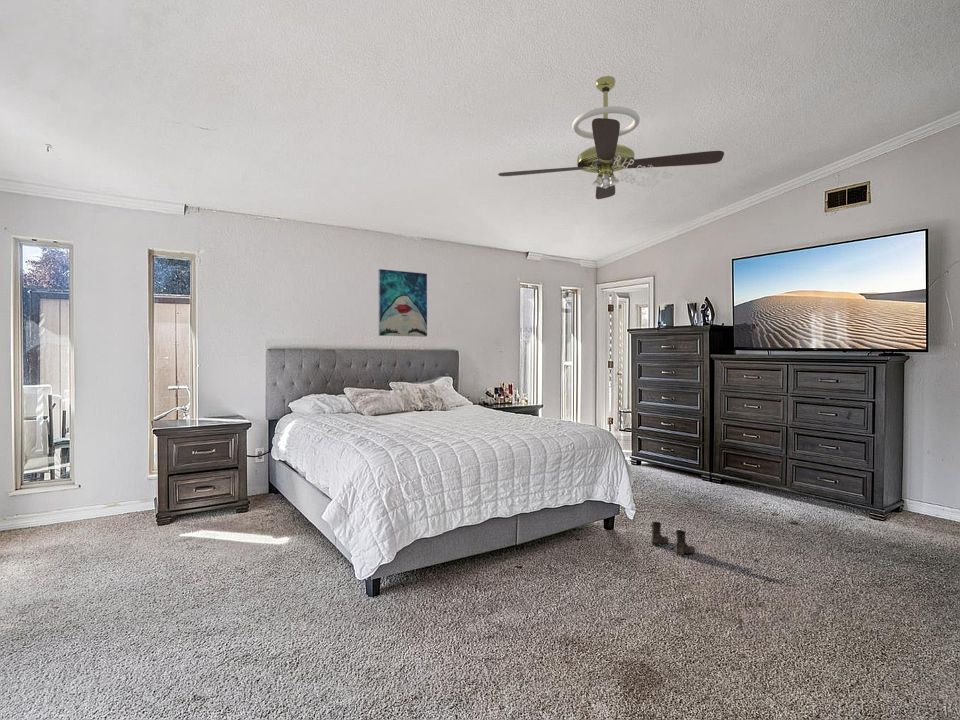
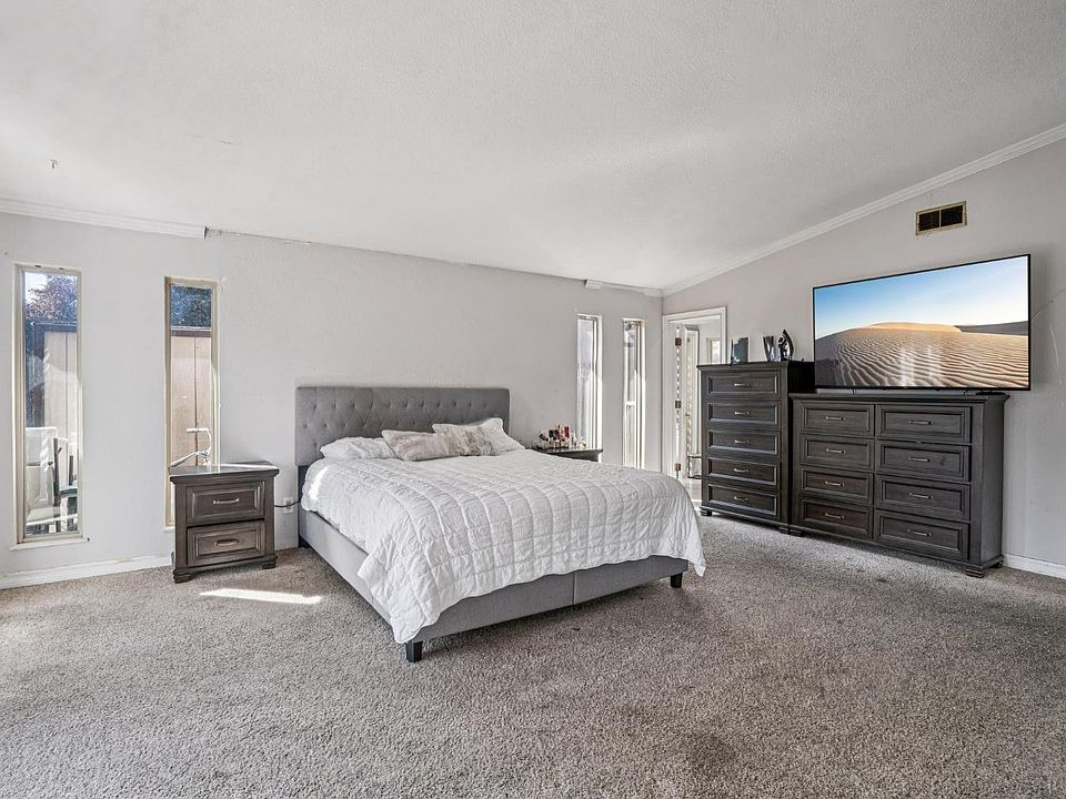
- wall art (403, 303)
- boots (676, 536)
- ceiling fan (605, 138)
